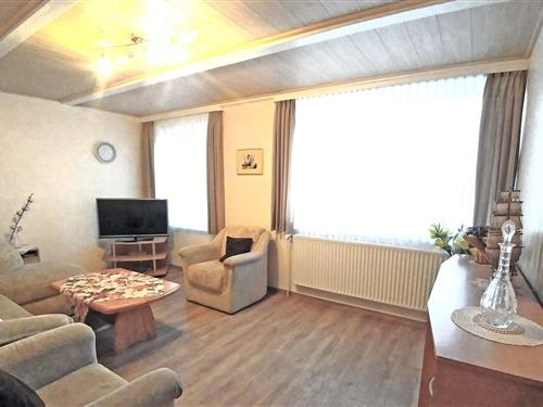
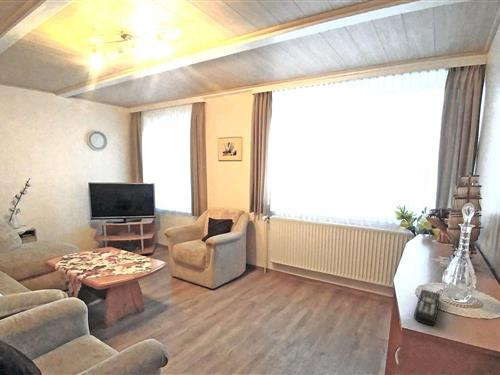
+ remote control (427, 305)
